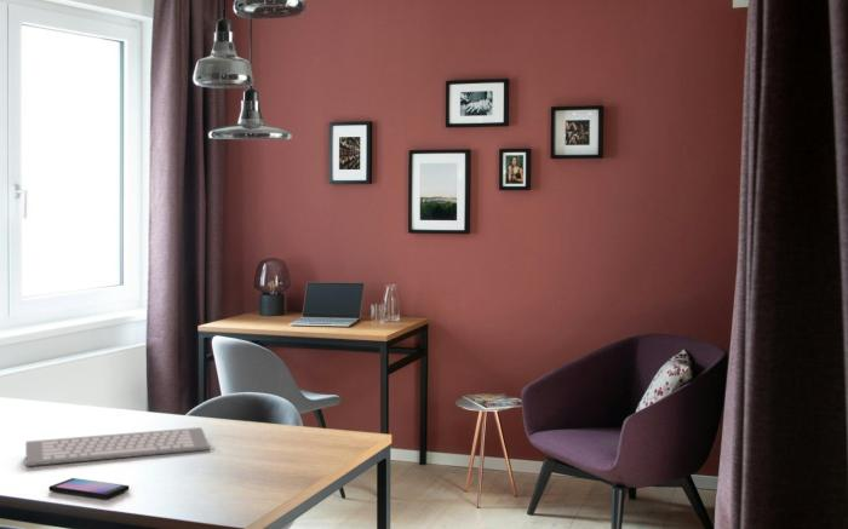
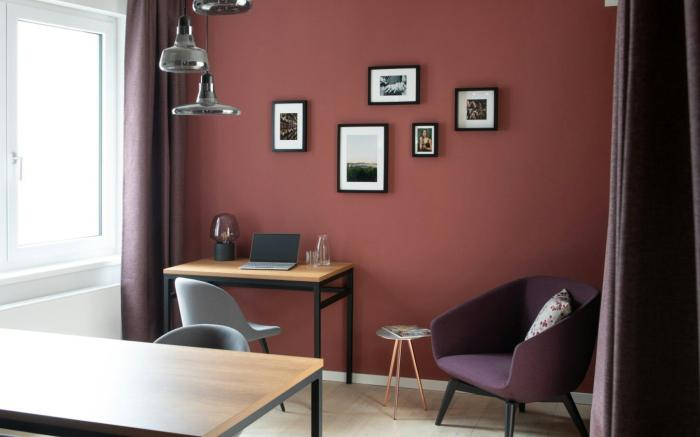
- computer keyboard (119, 445)
- smartphone (88, 488)
